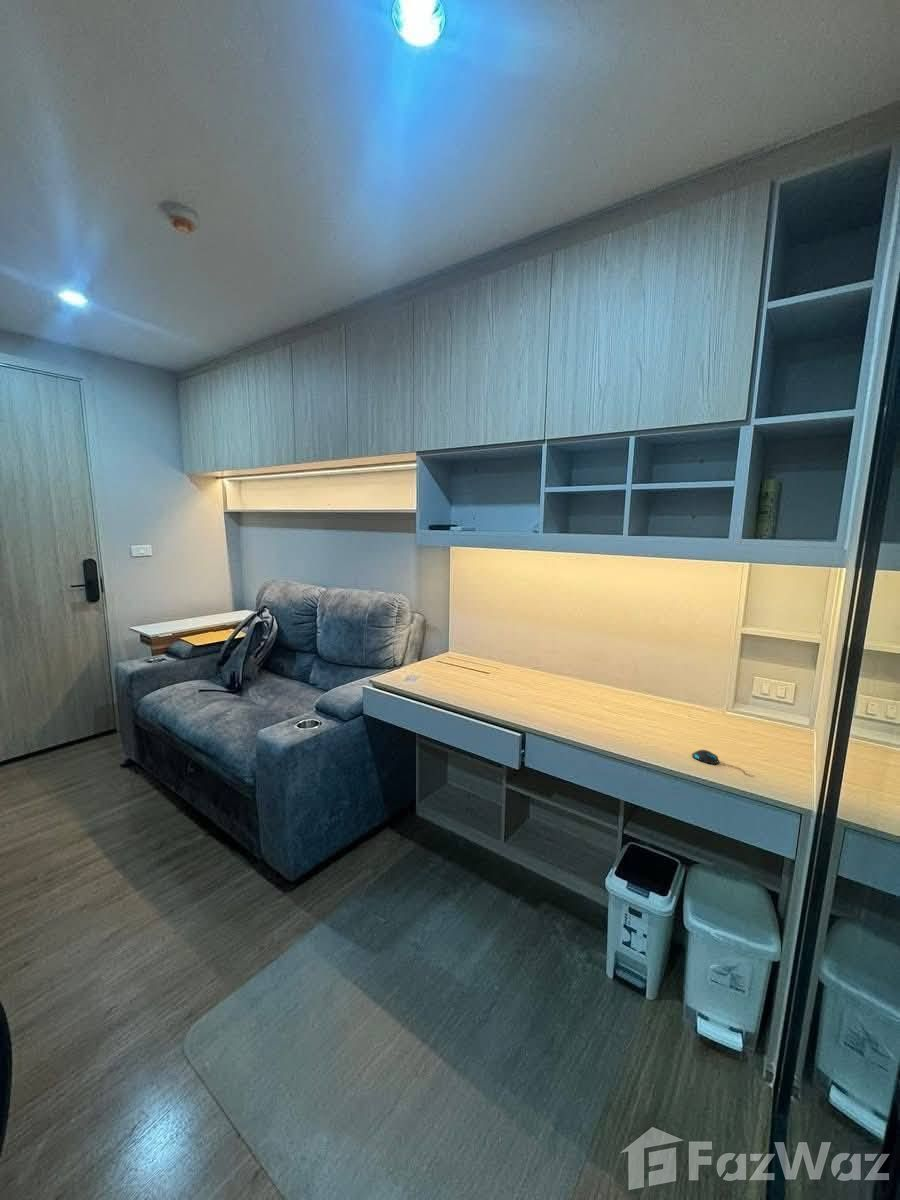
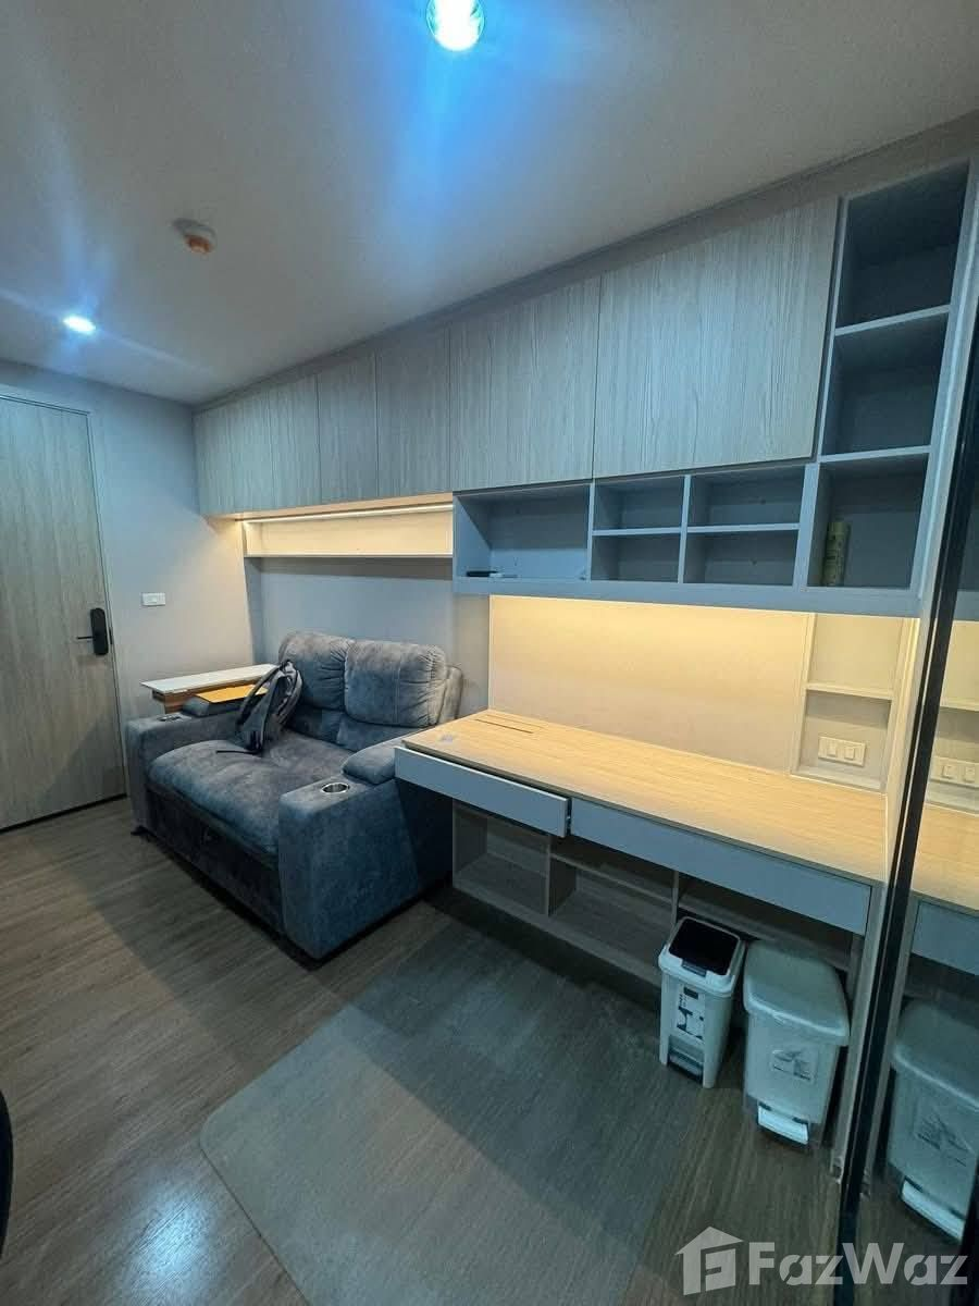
- mouse (719, 762)
